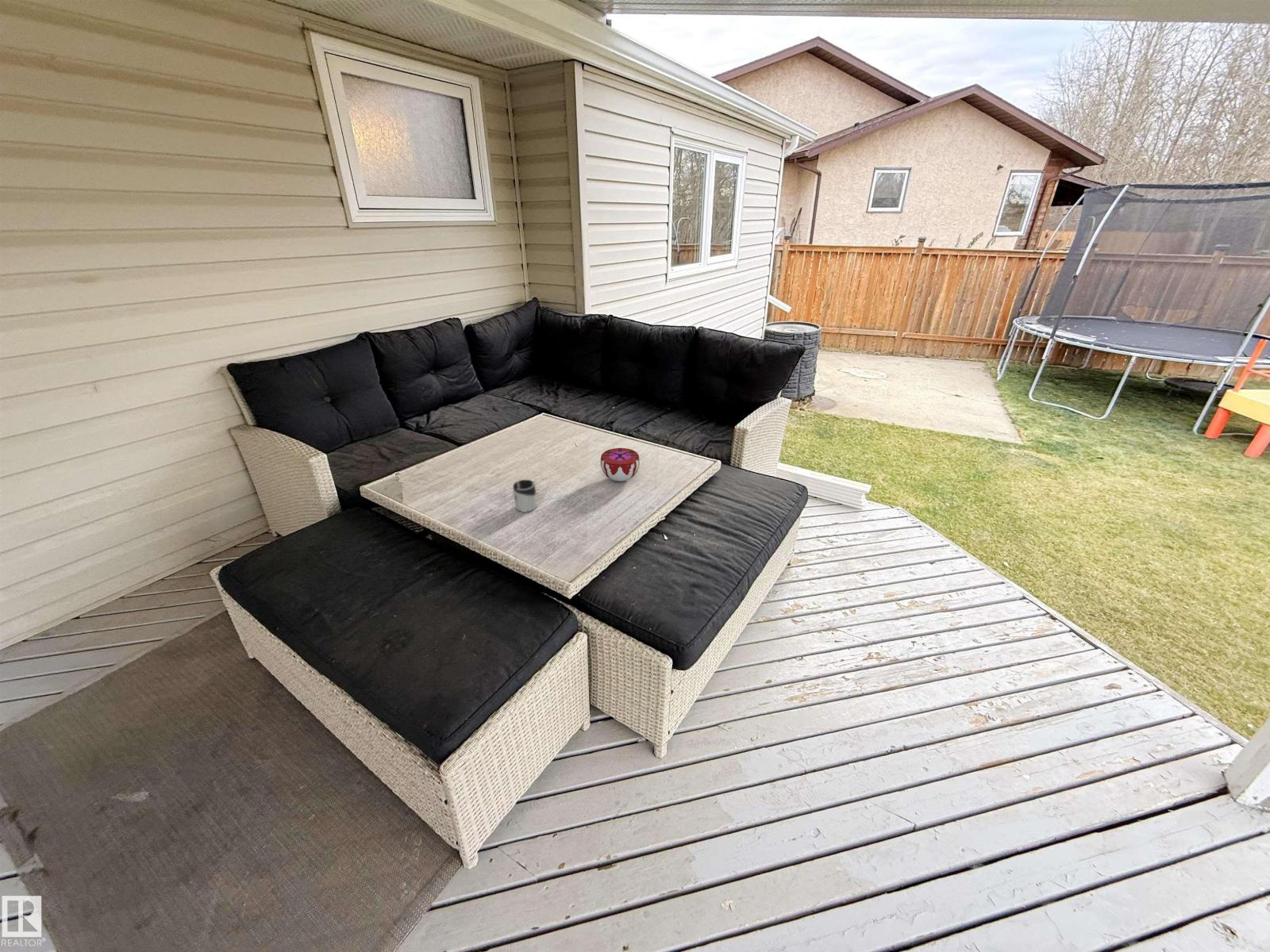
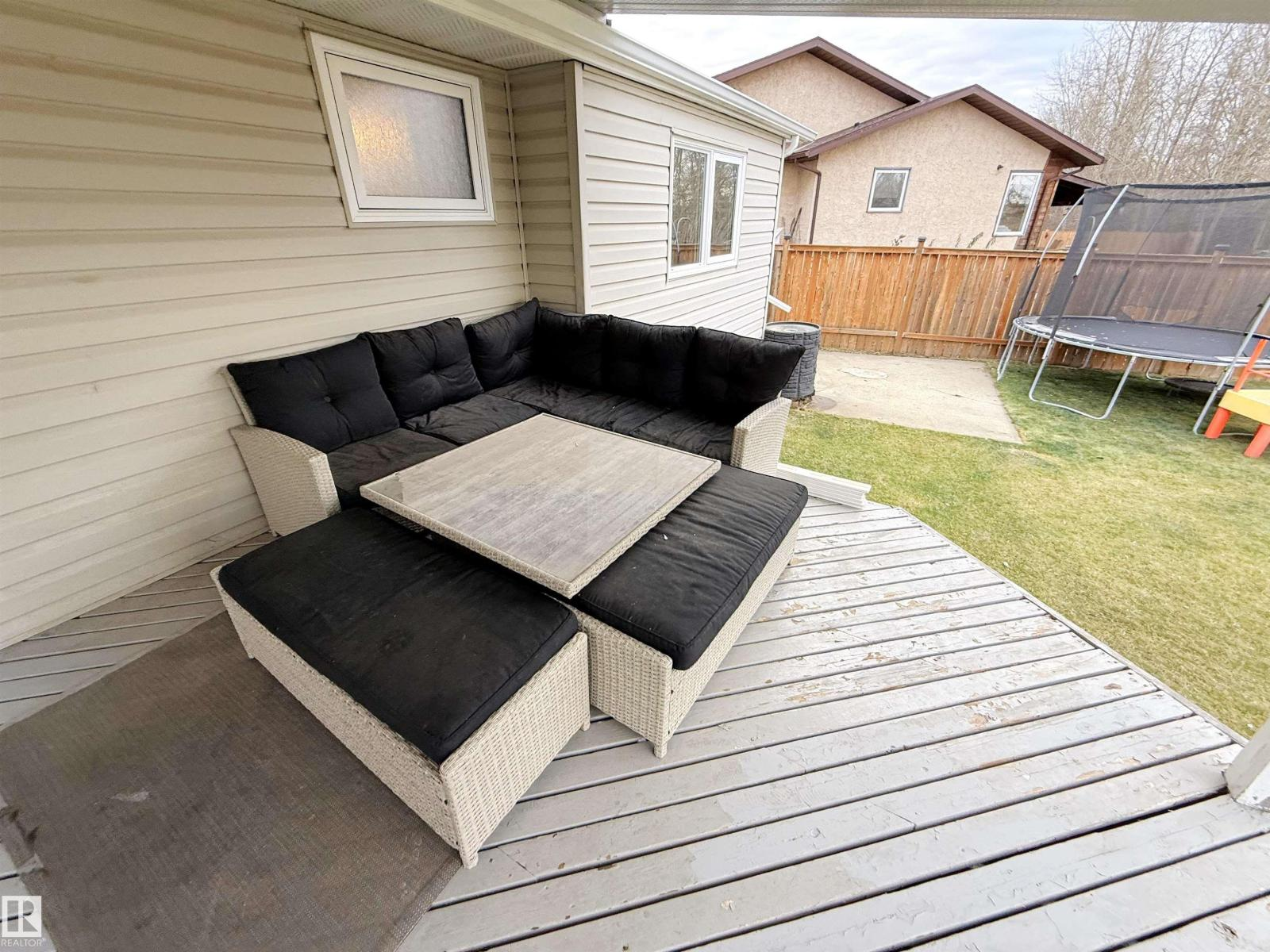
- decorative bowl (620, 466)
- cup (523, 494)
